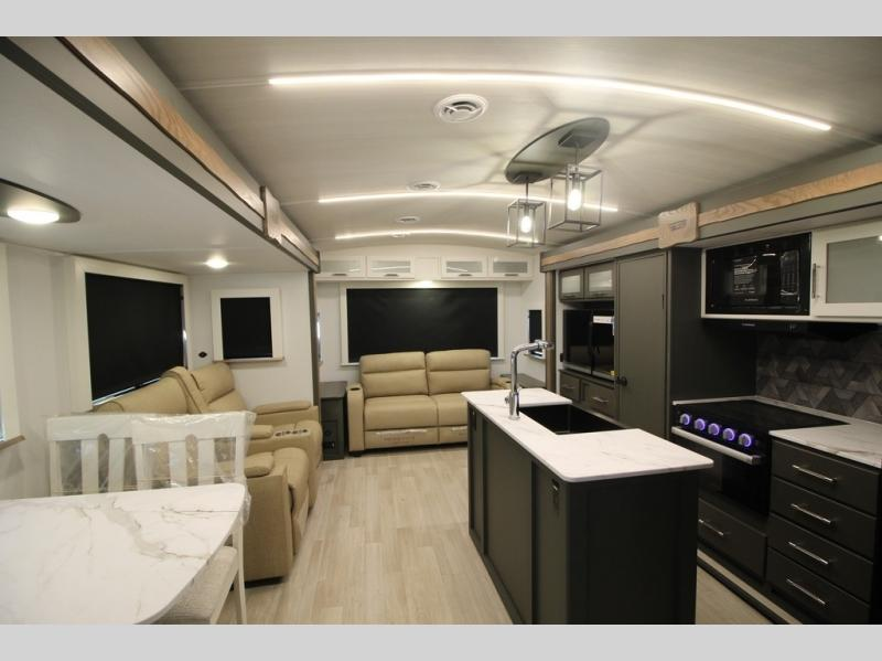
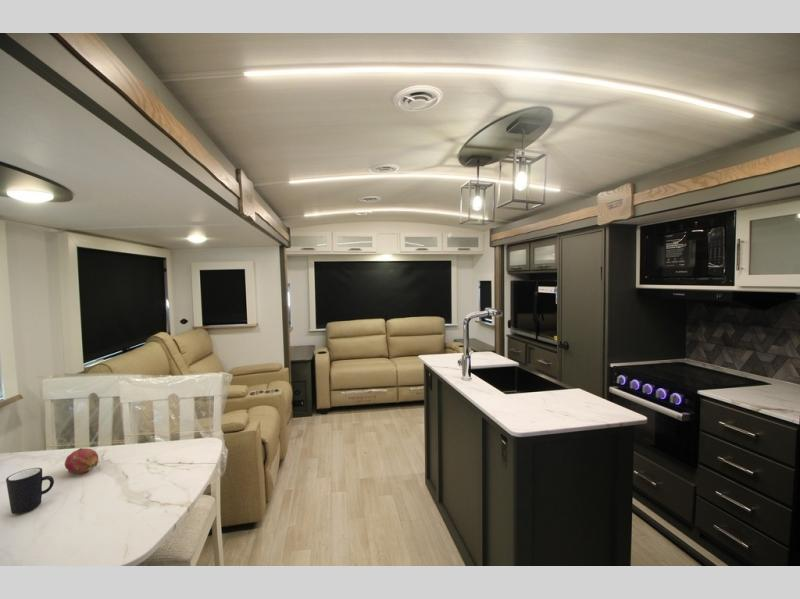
+ fruit (81, 459)
+ mug (31, 489)
